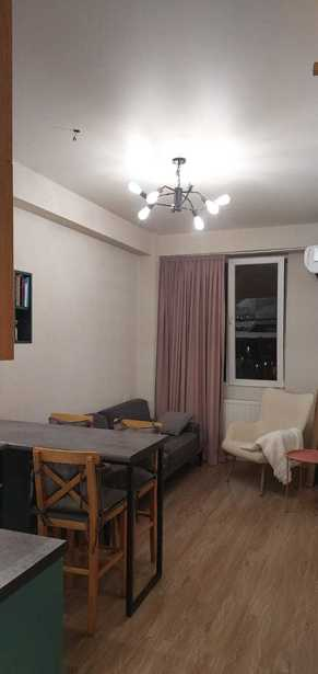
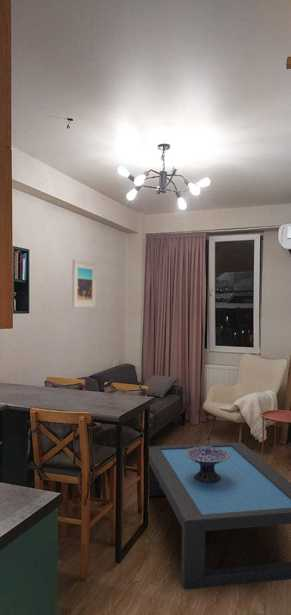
+ decorative bowl (207, 463)
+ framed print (84, 284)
+ coffee table (218, 500)
